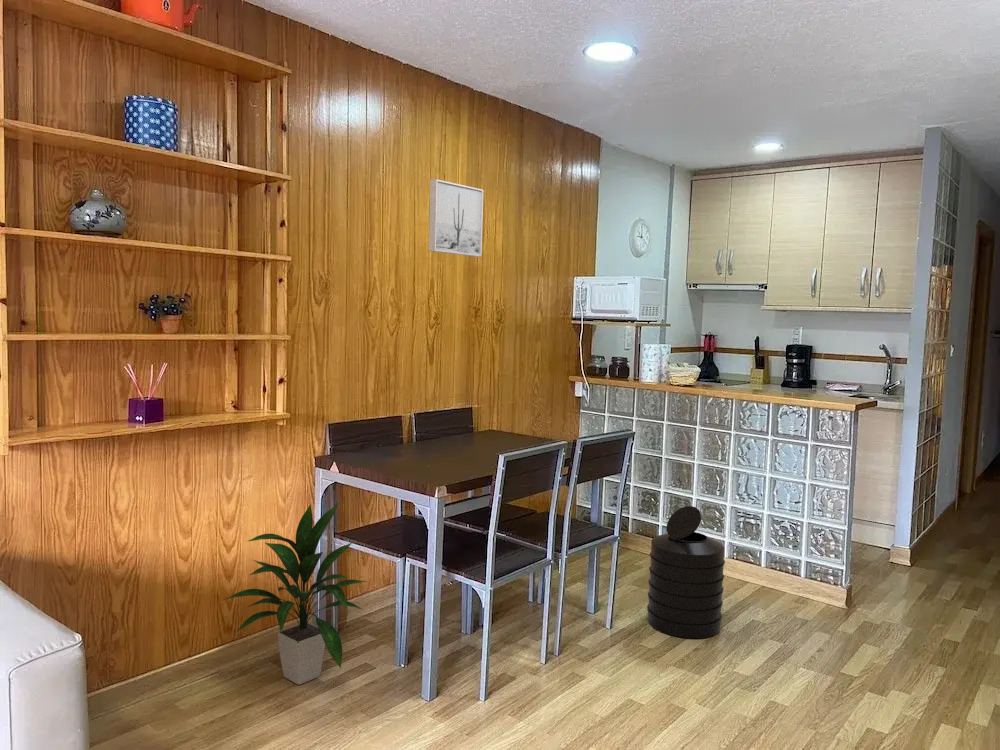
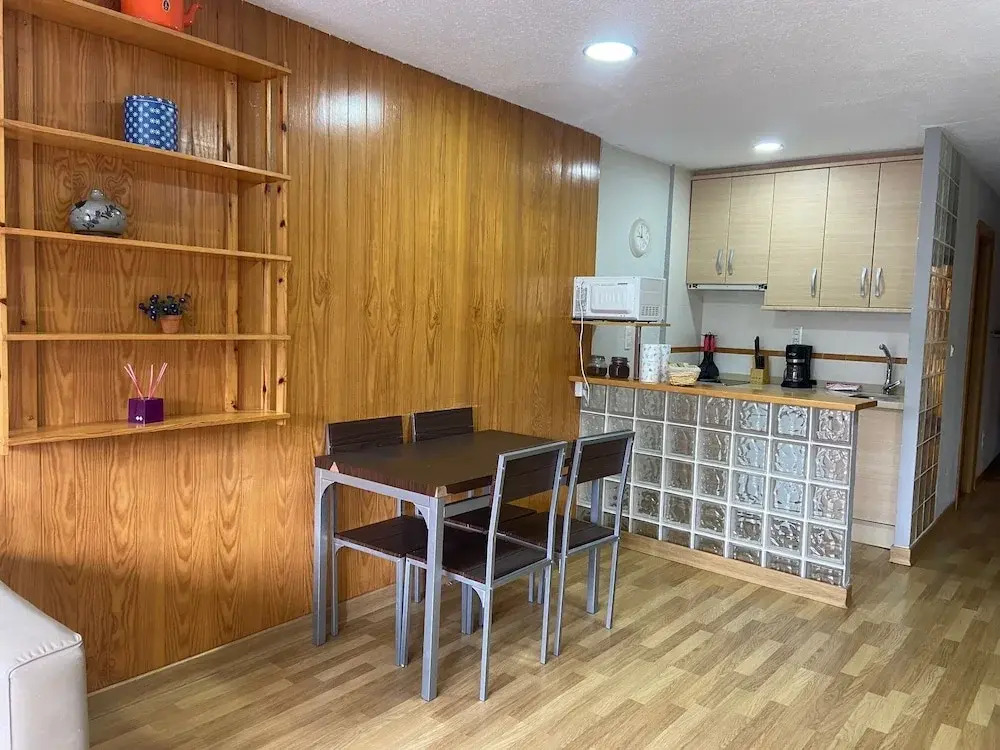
- trash can (686, 565)
- wall art (456, 219)
- indoor plant (302, 594)
